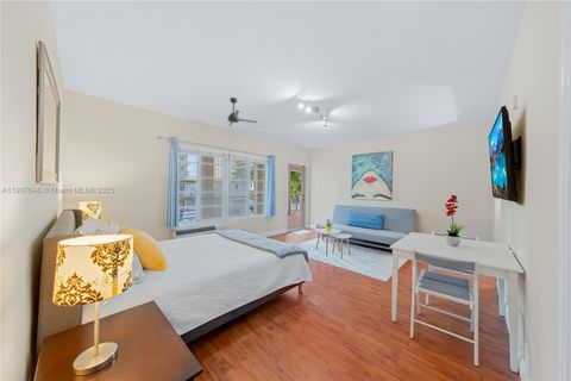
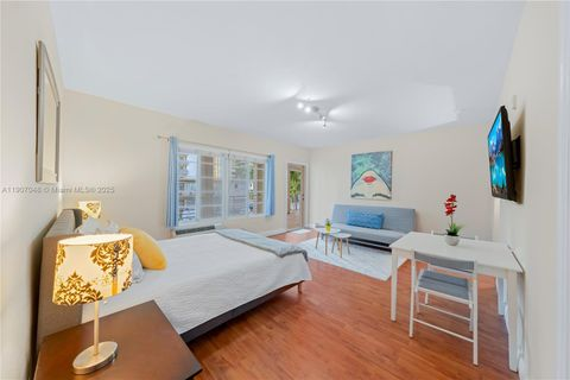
- ceiling fan (233, 110)
